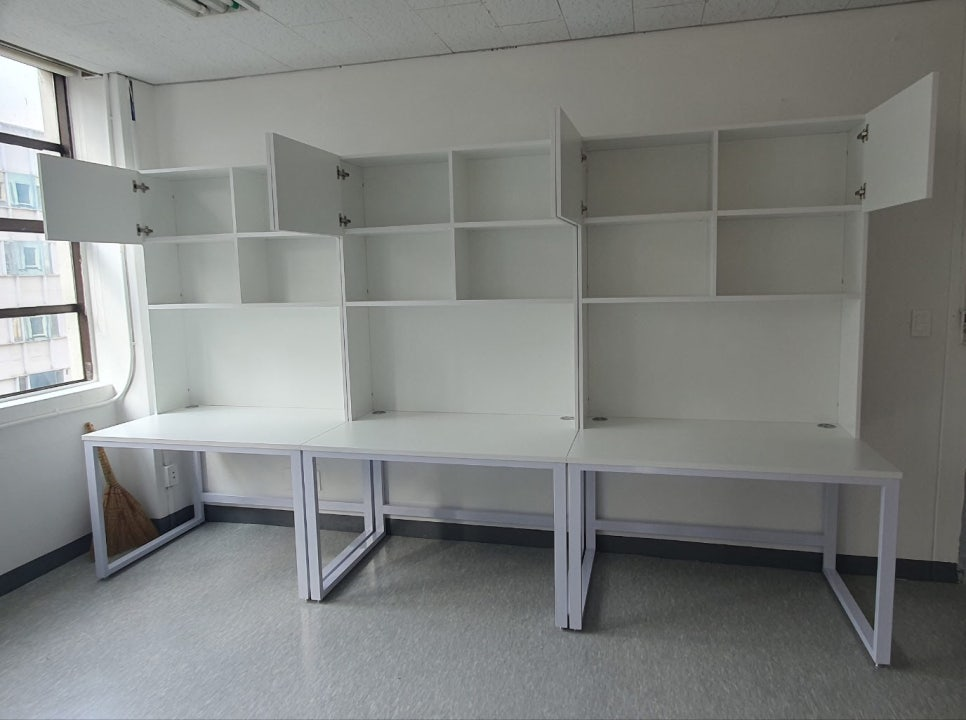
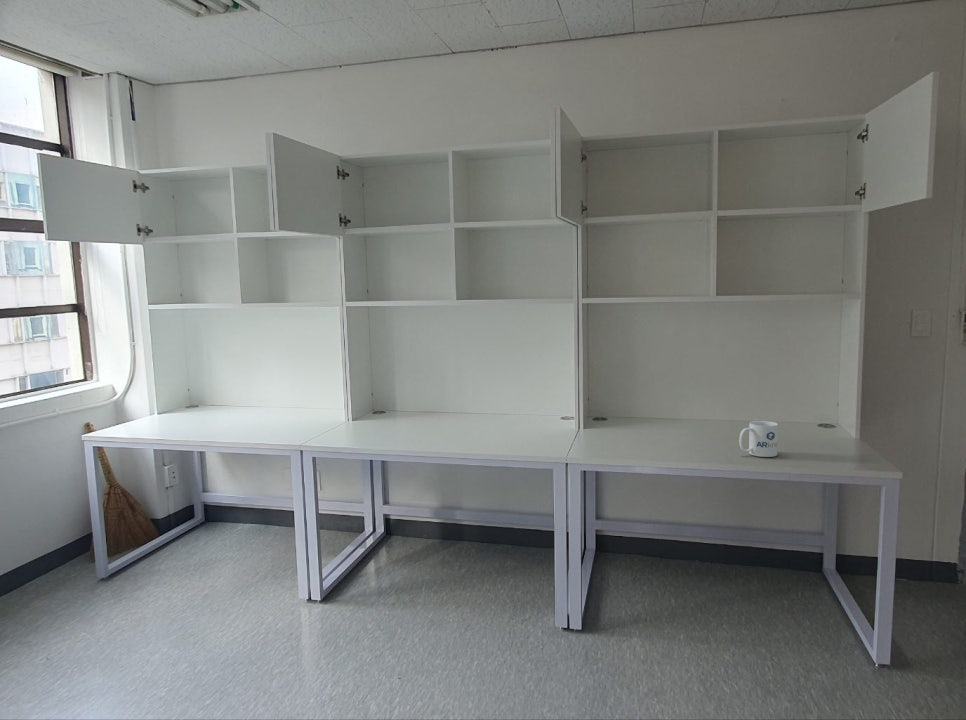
+ mug (758, 438)
